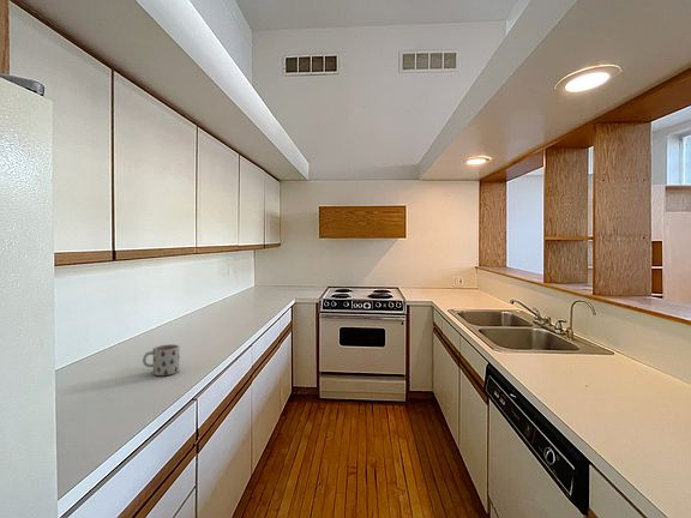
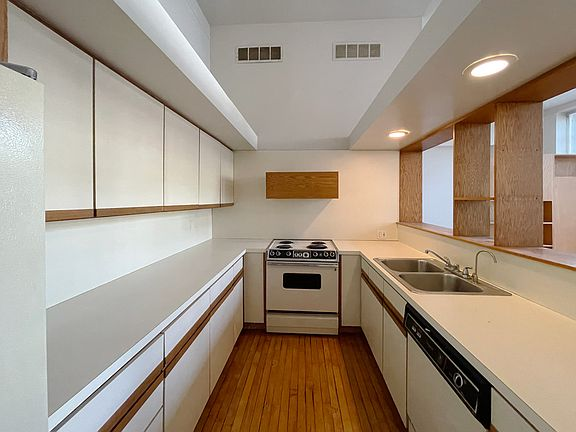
- mug (161, 360)
